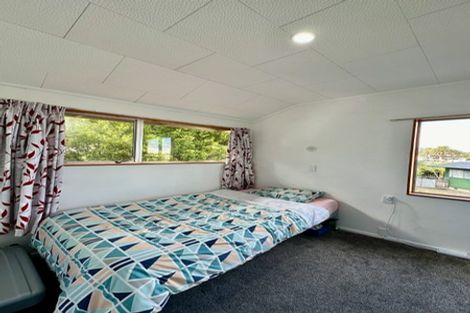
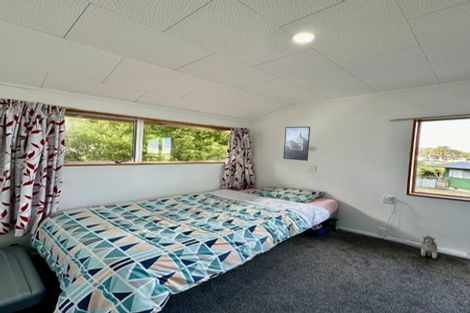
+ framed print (296, 143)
+ plush toy (430, 244)
